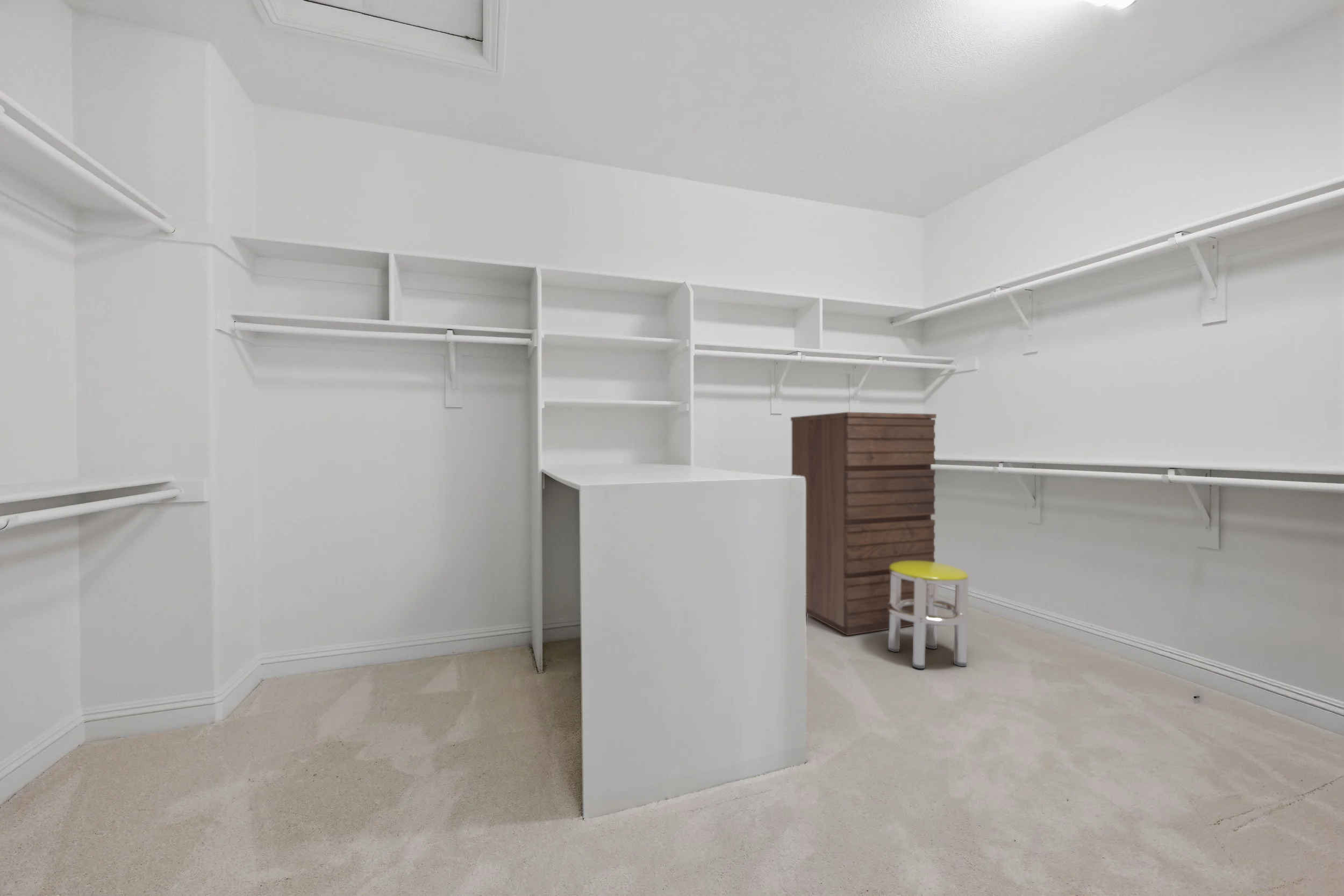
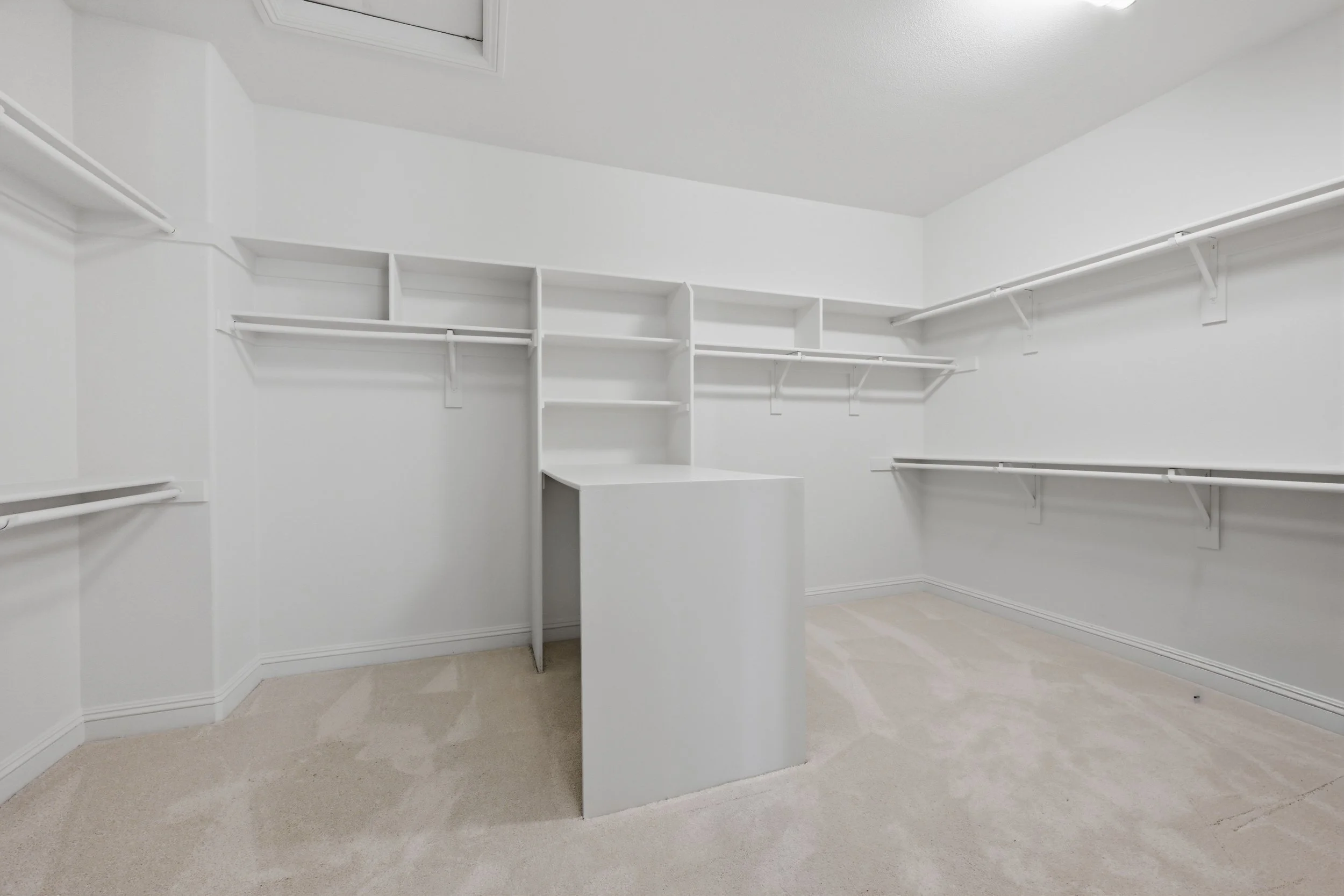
- stool (926, 611)
- dresser (860, 515)
